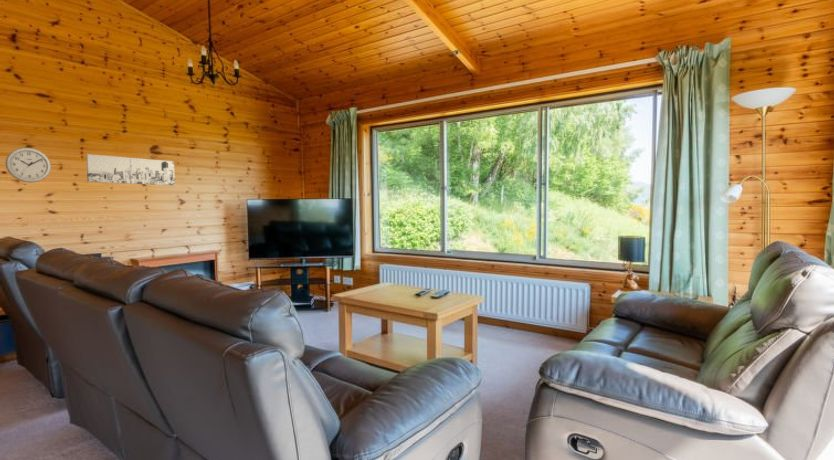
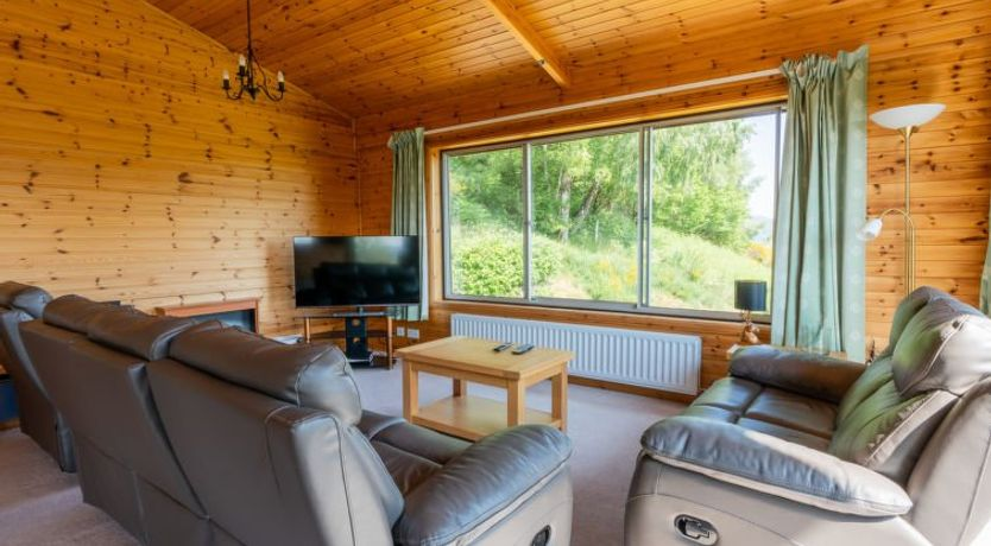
- wall art (133, 170)
- wall clock (29, 165)
